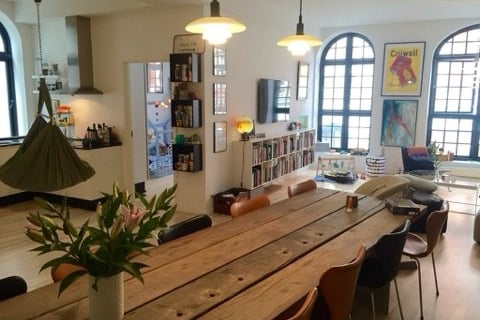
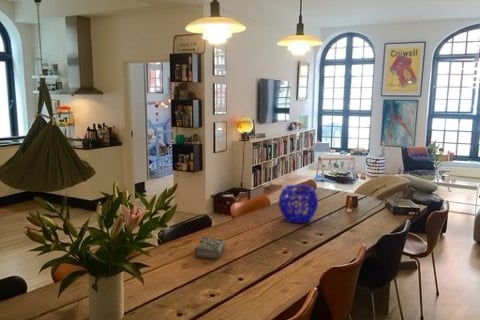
+ decorative bowl (297, 203)
+ diary (211, 247)
